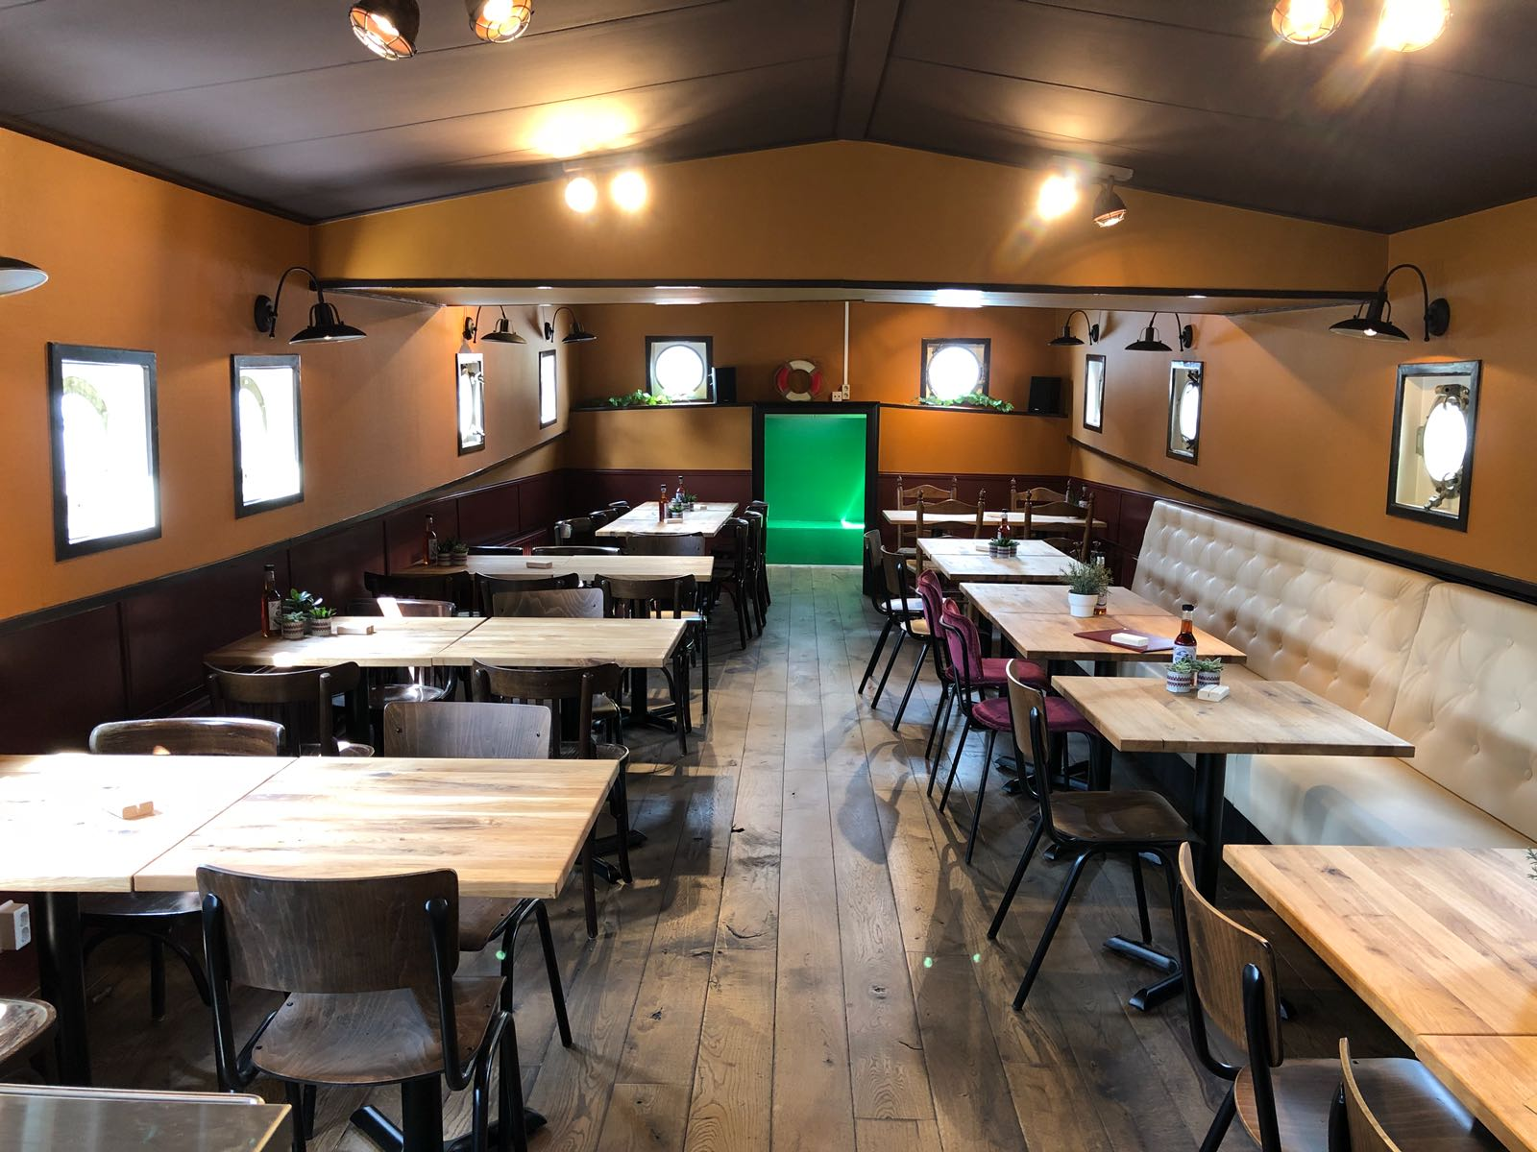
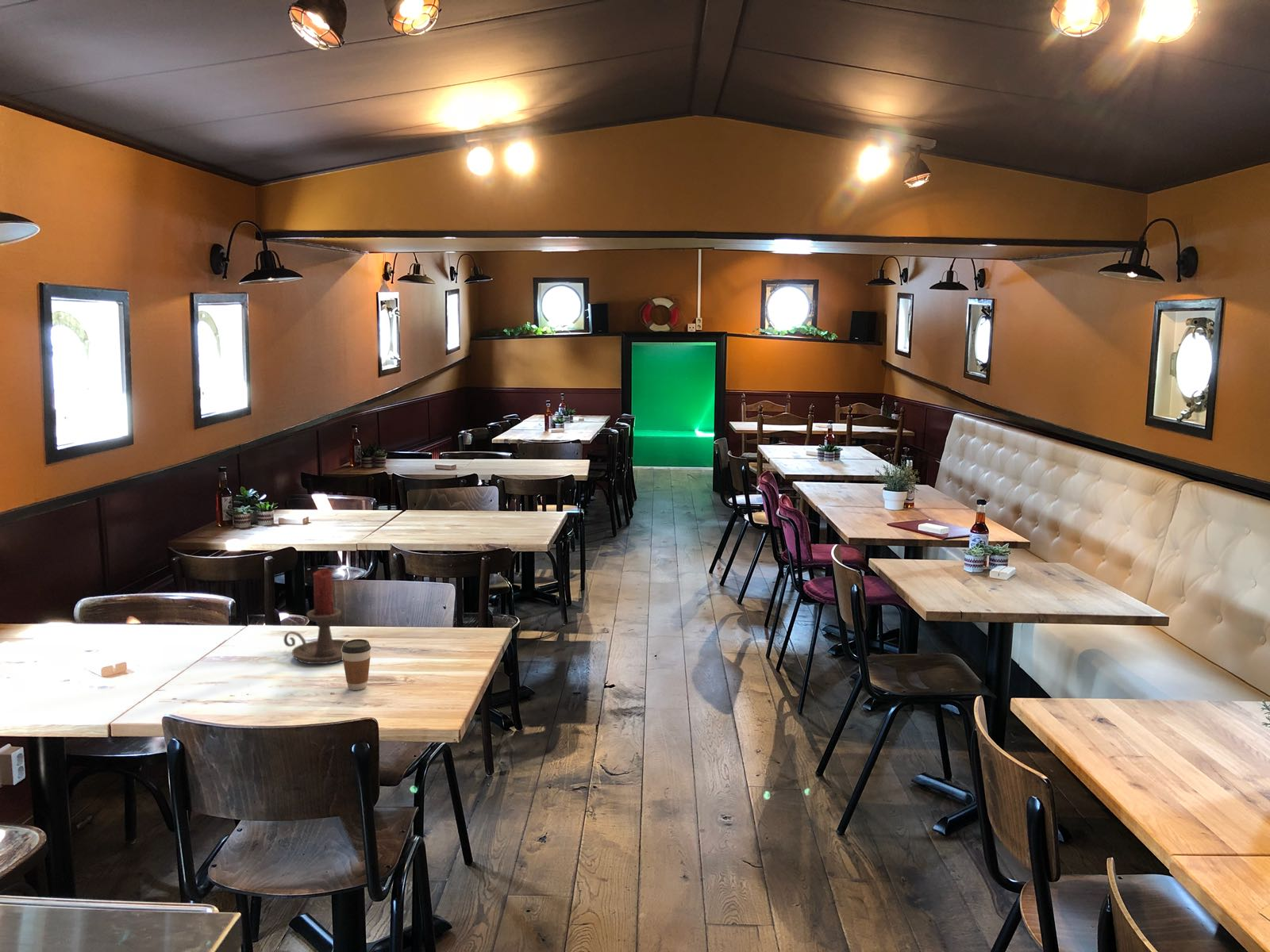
+ candle holder (316, 612)
+ coffee cup (356, 665)
